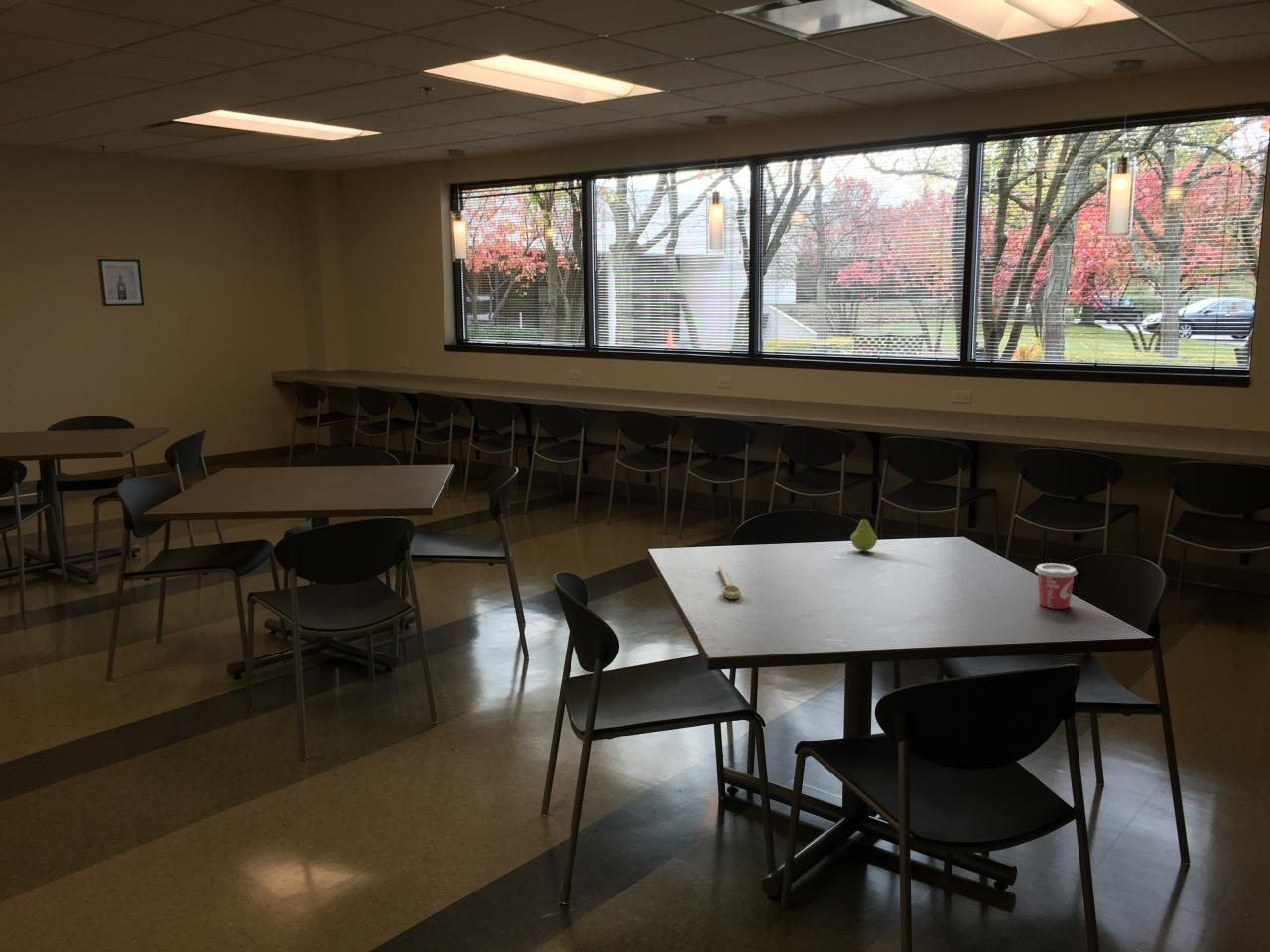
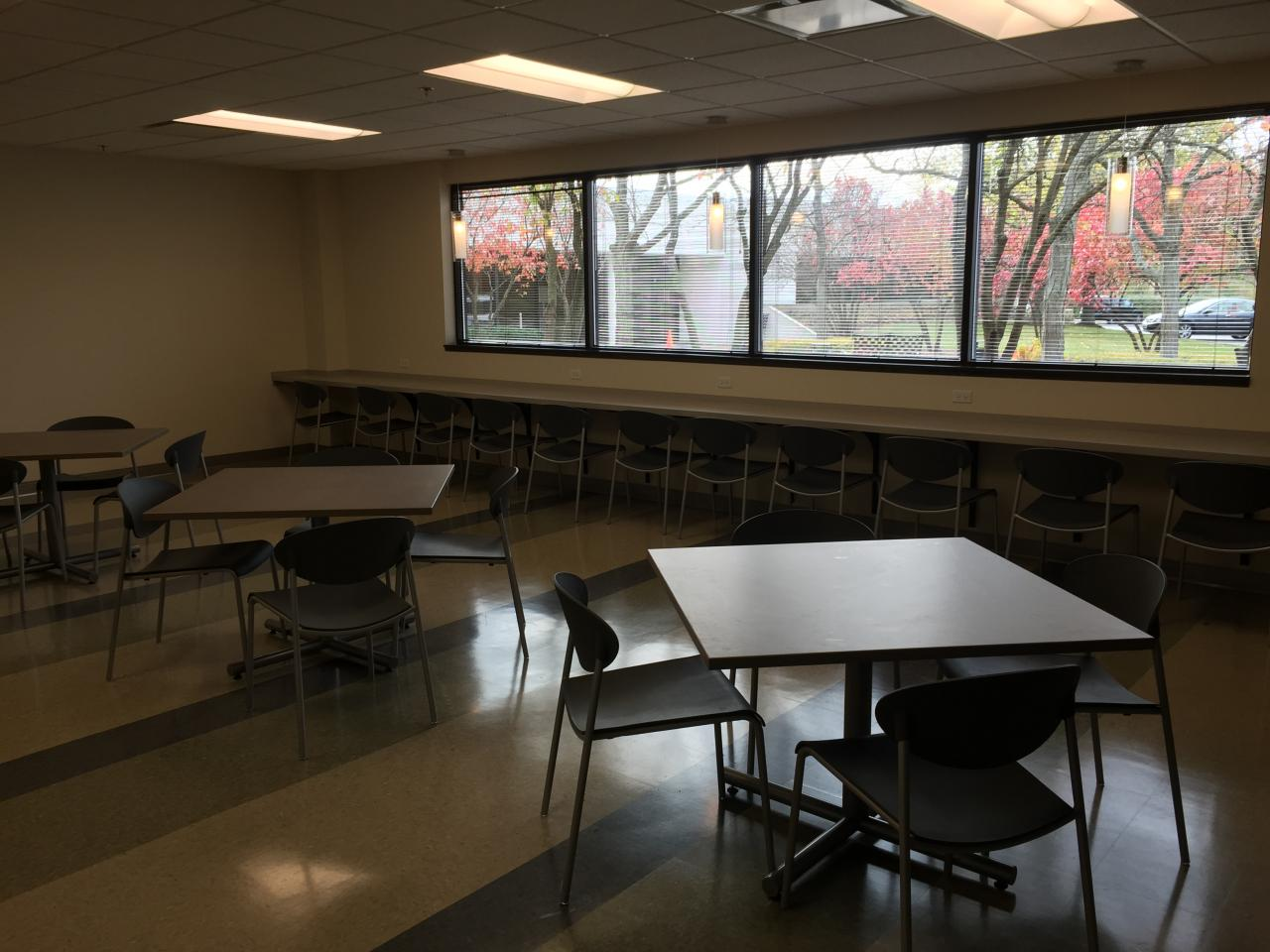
- cup (1055, 586)
- wall art (121, 283)
- spoon (726, 581)
- fruit (863, 532)
